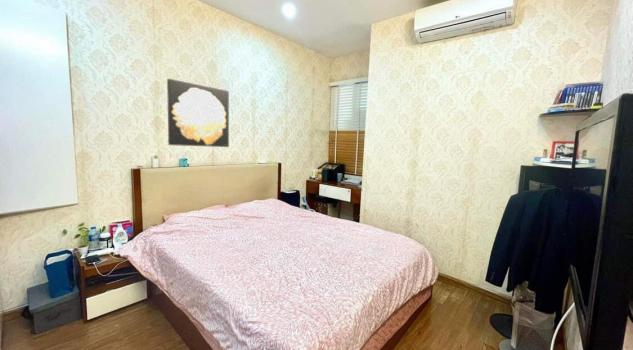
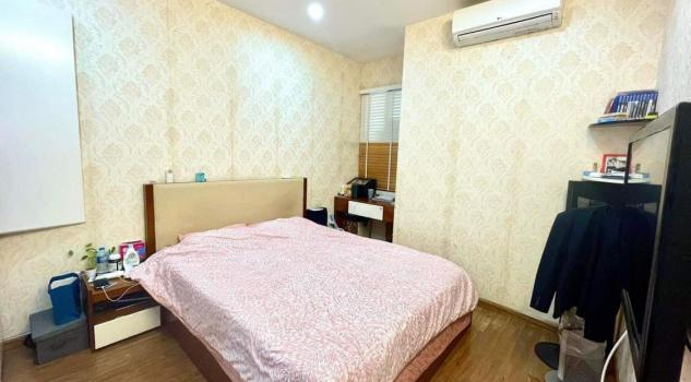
- wall art (200, 116)
